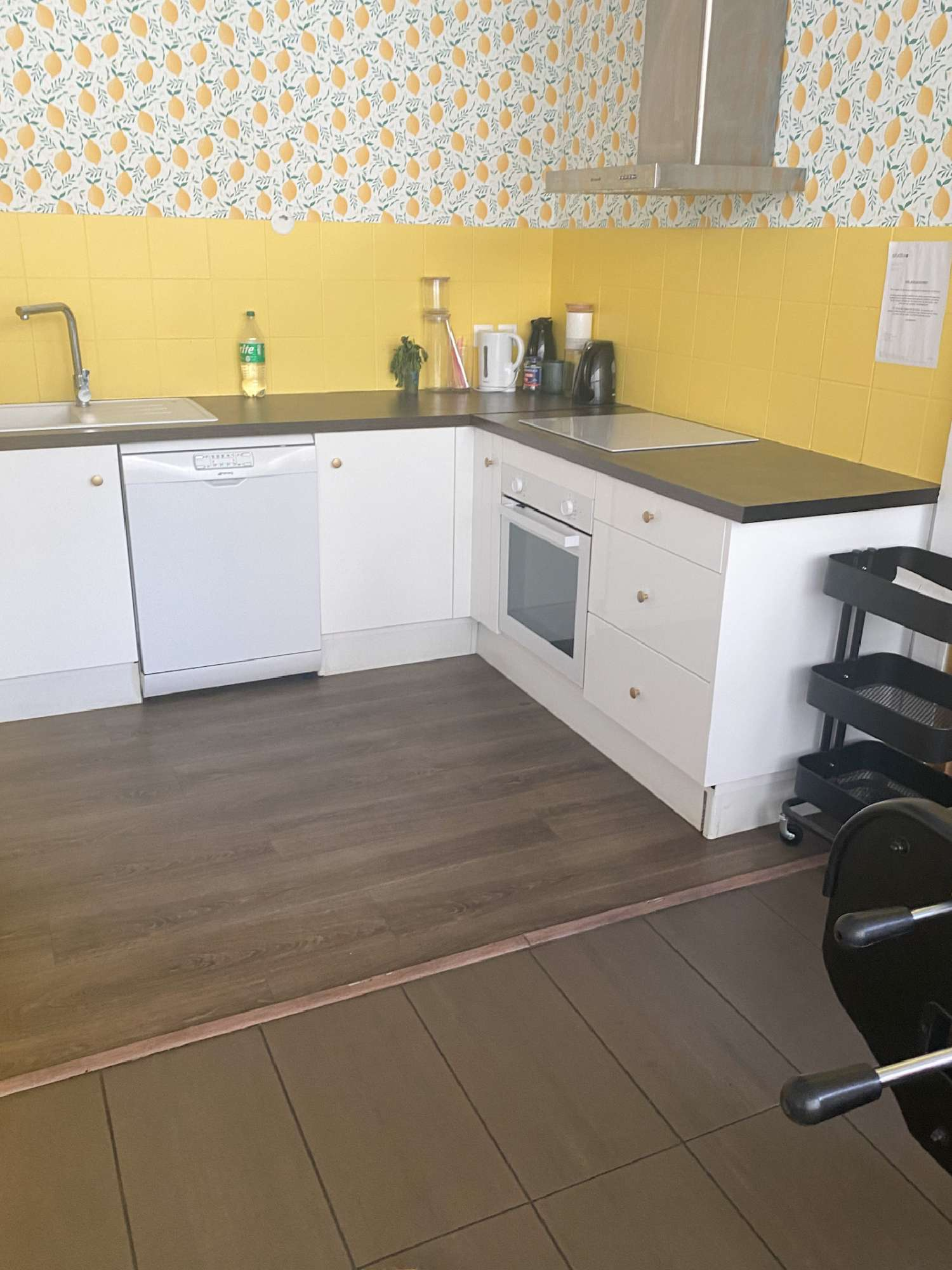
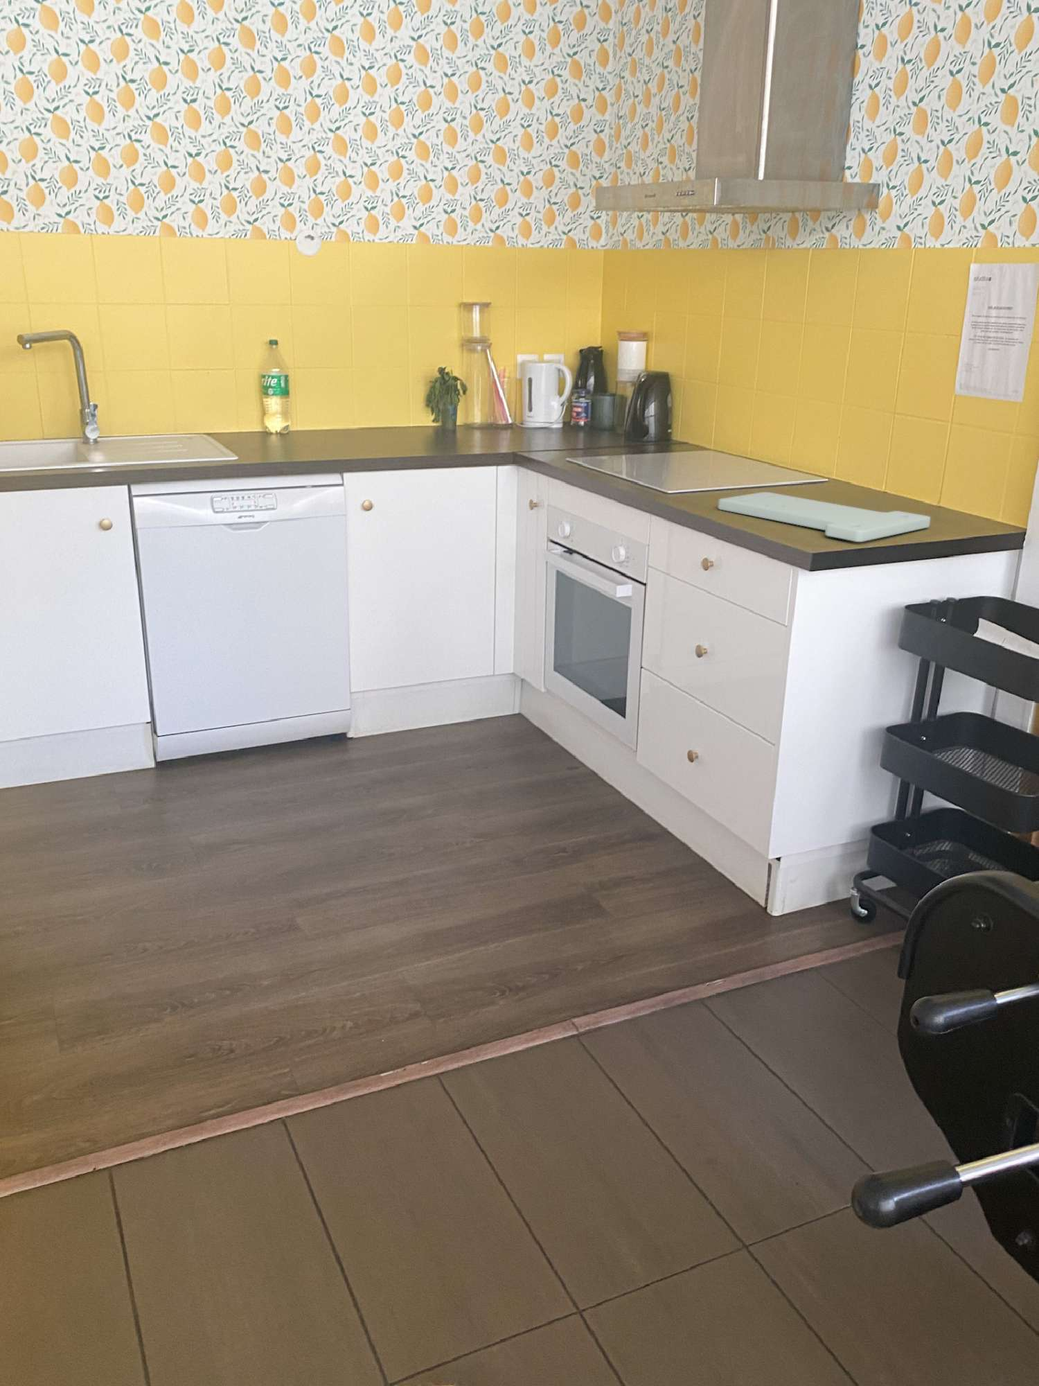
+ cutting board (814, 514)
